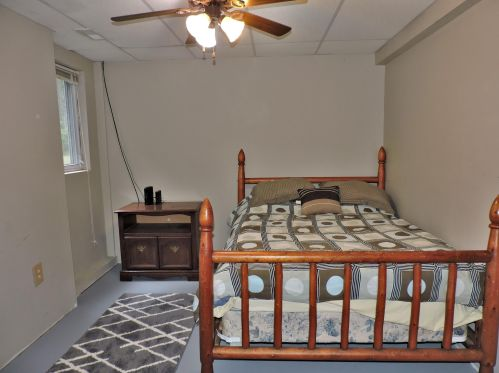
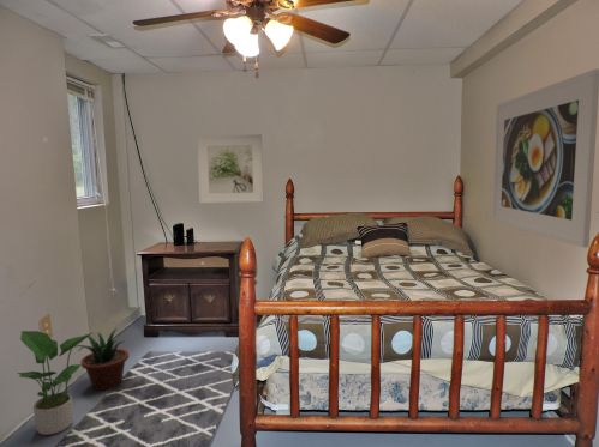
+ potted plant (52, 382)
+ potted plant (100, 361)
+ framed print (533, 162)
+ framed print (230, 169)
